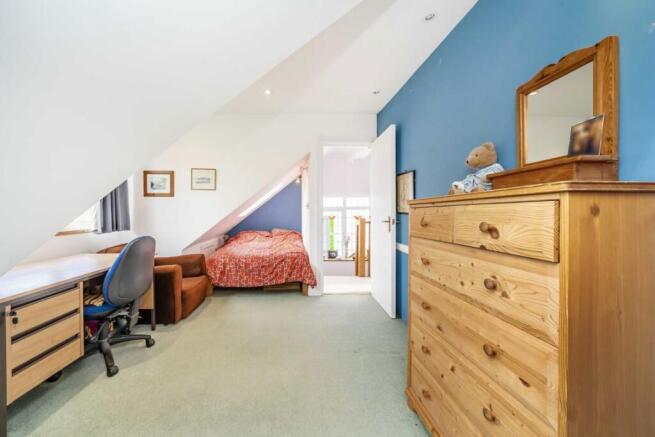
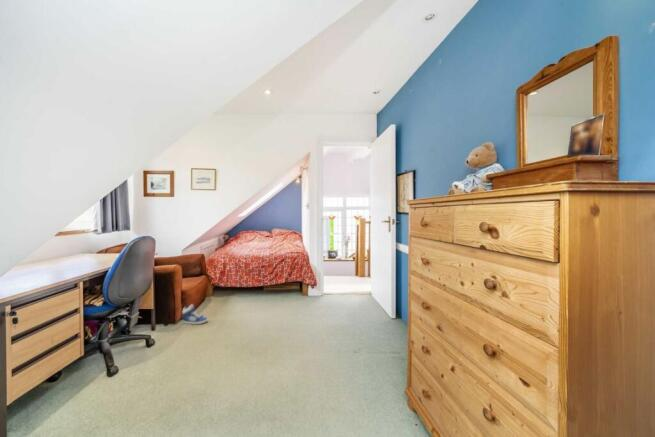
+ sneaker (194, 313)
